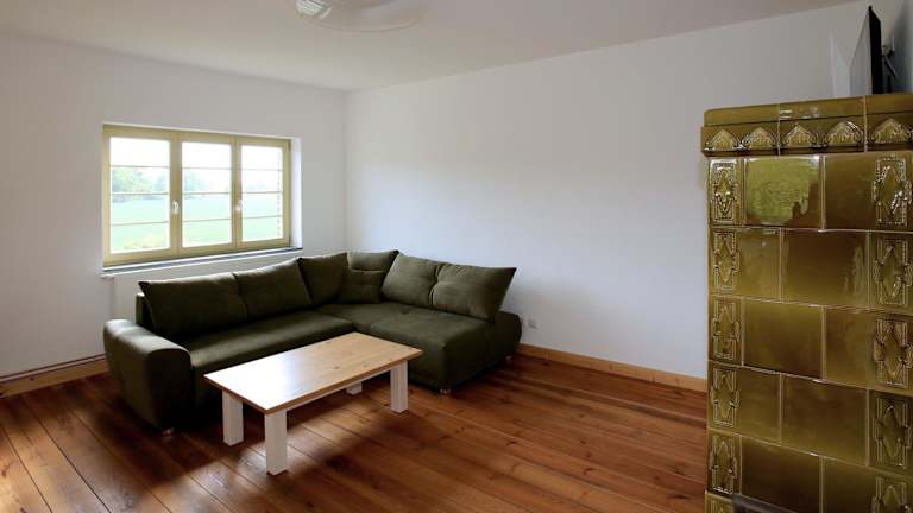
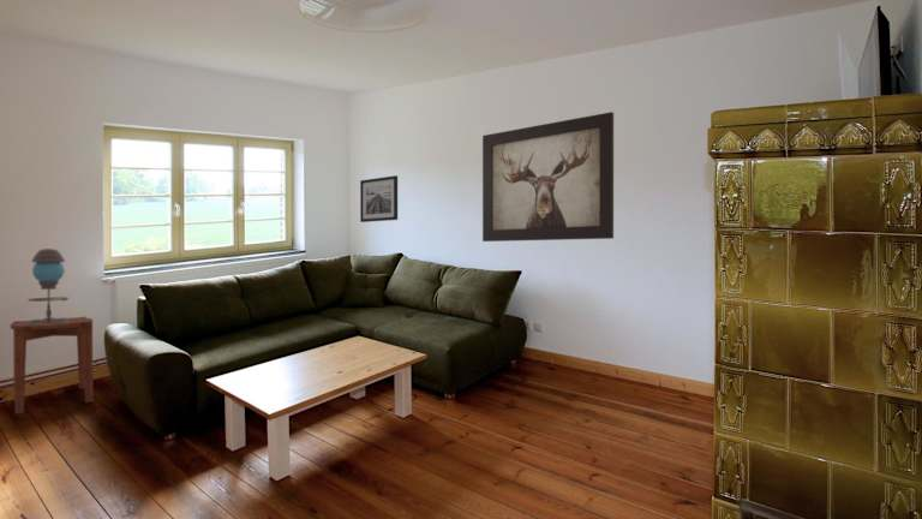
+ wall art (378, 199)
+ side table (78, 360)
+ wall art (541, 183)
+ table lamp (48, 285)
